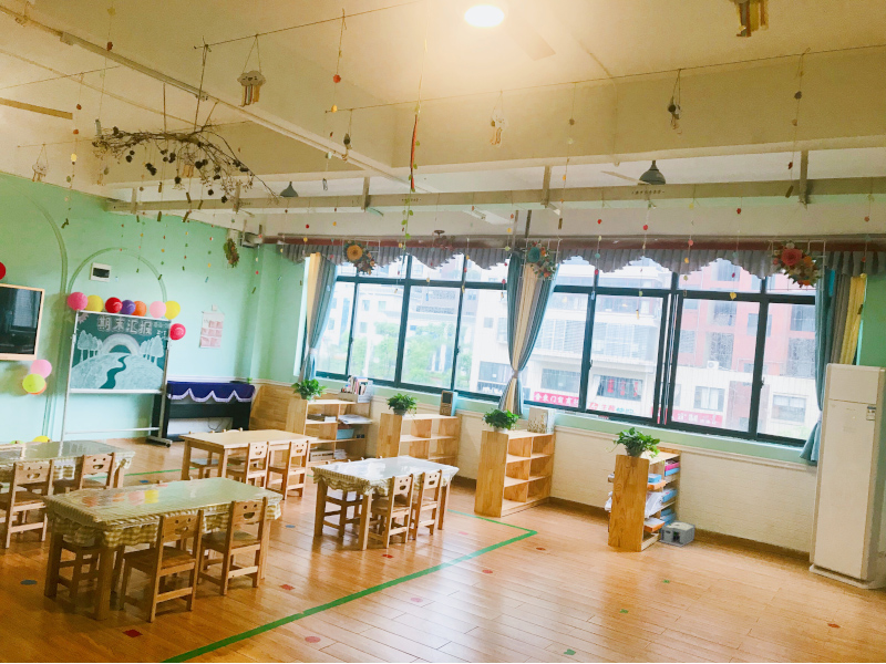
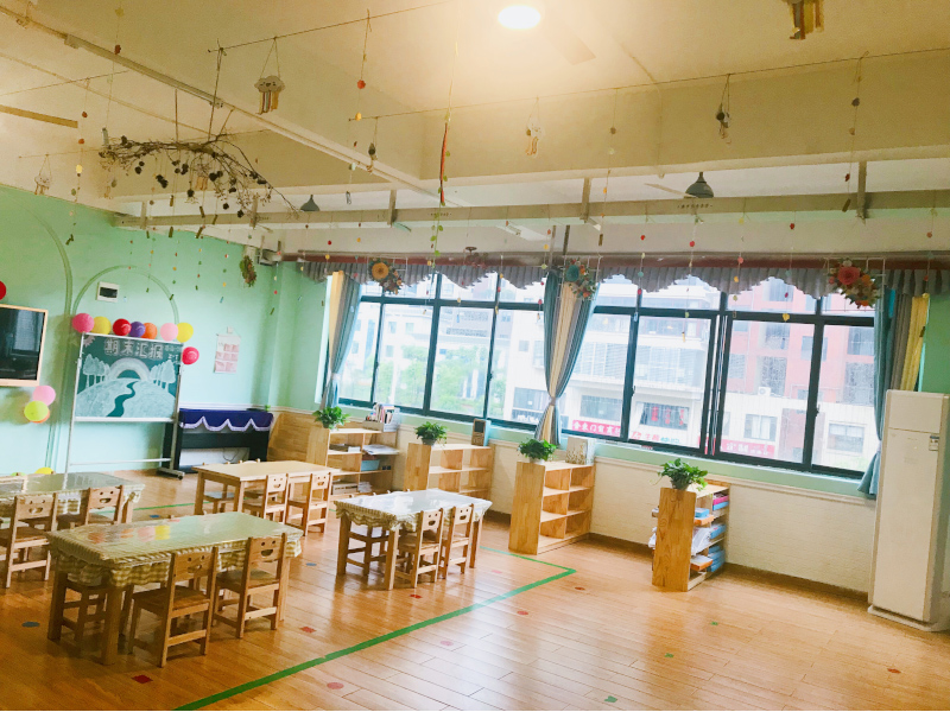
- storage bin (678, 532)
